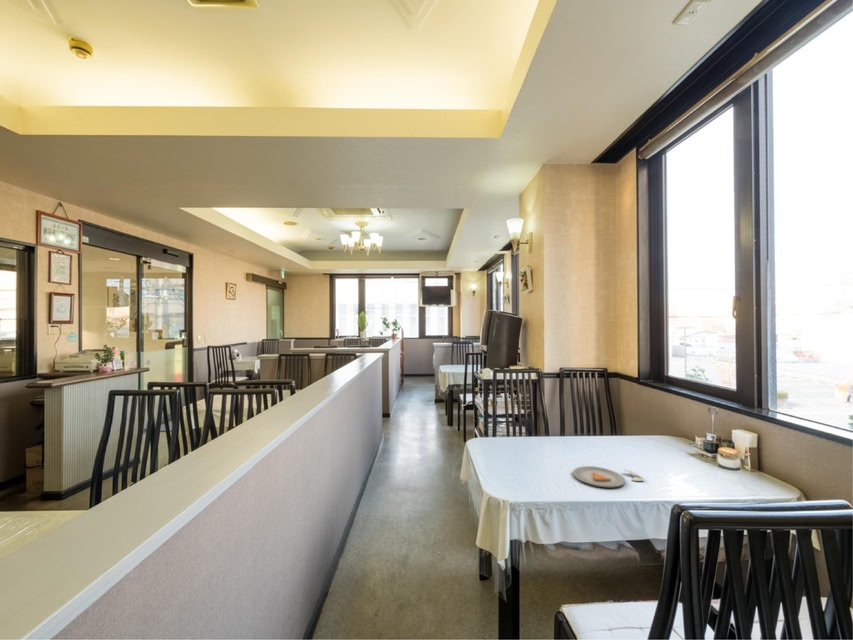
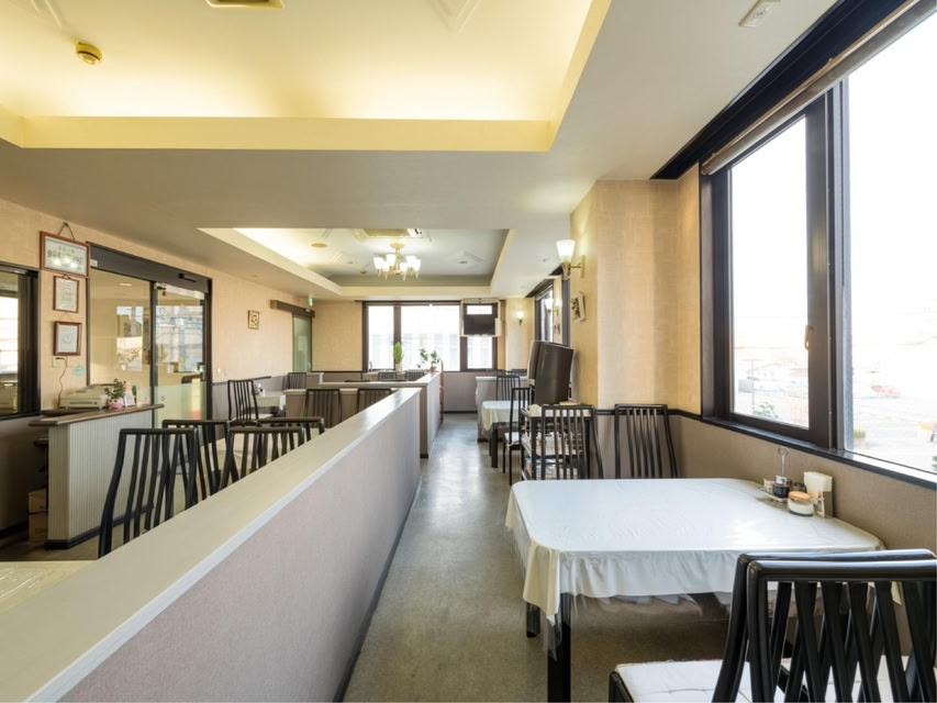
- dinner plate (607, 475)
